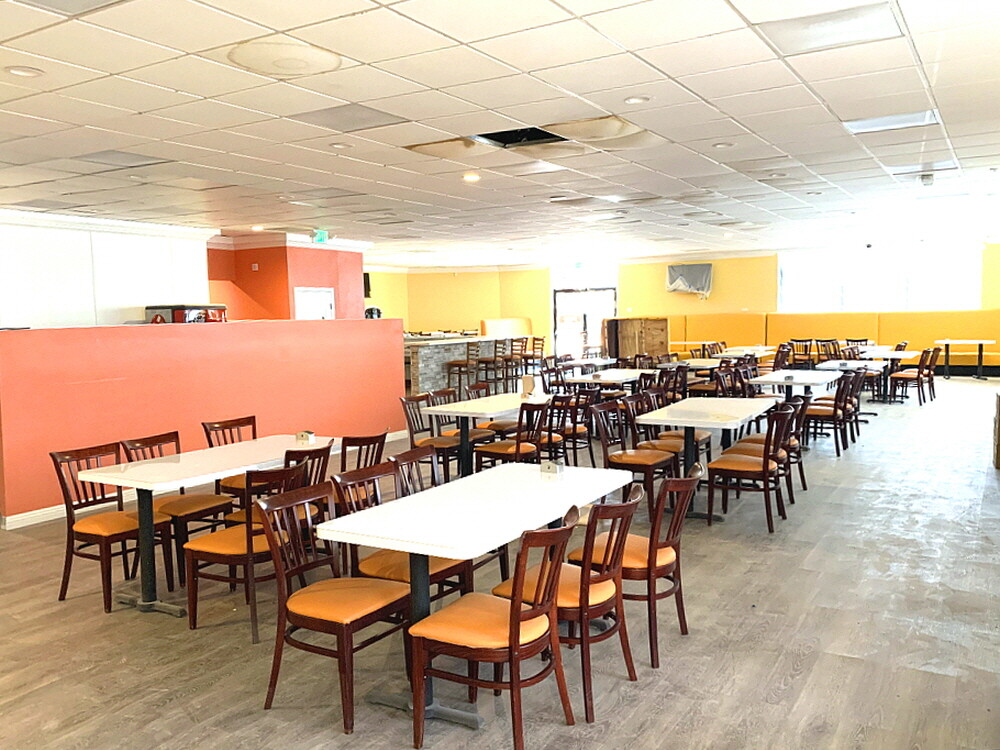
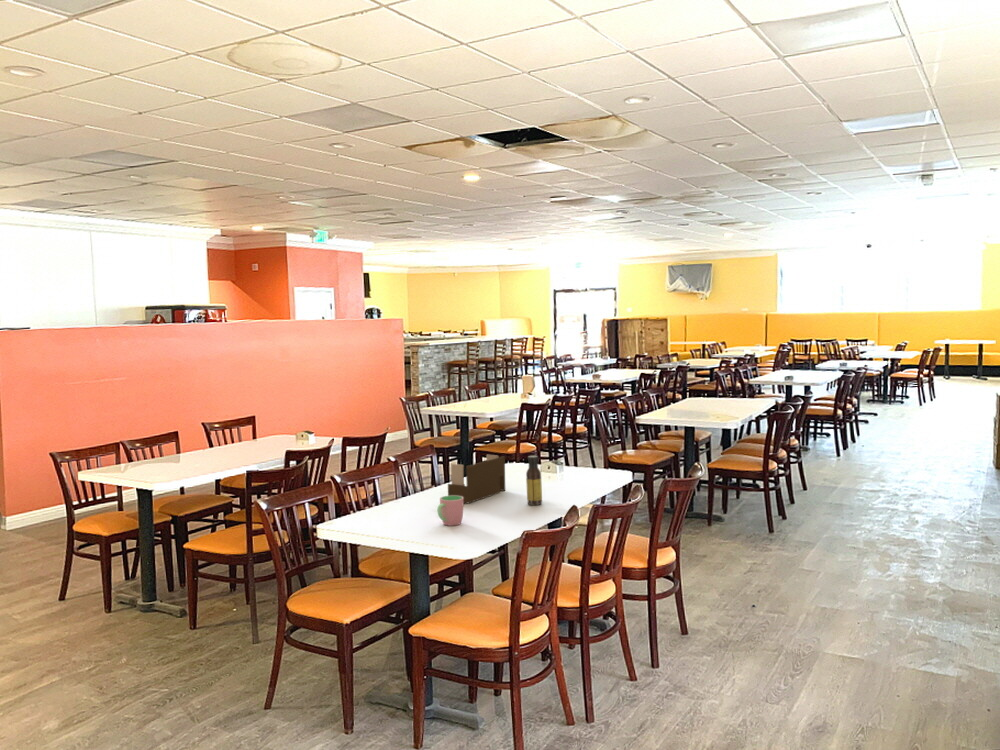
+ cup (449, 511)
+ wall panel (477, 477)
+ sauce bottle (534, 480)
